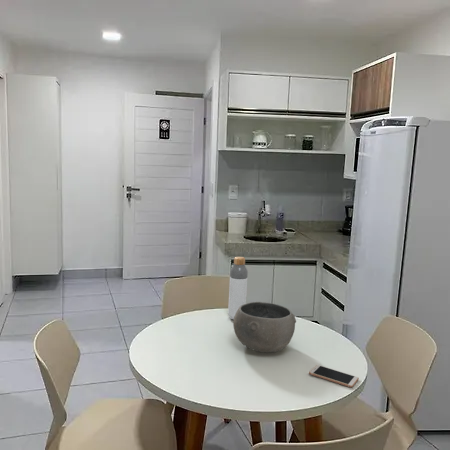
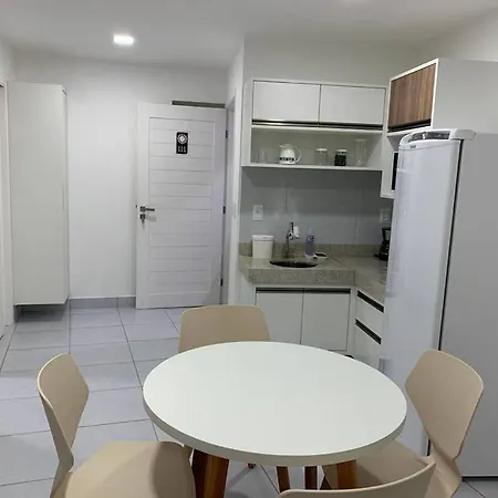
- smartphone (333, 375)
- bowl (263, 328)
- bottle (238, 288)
